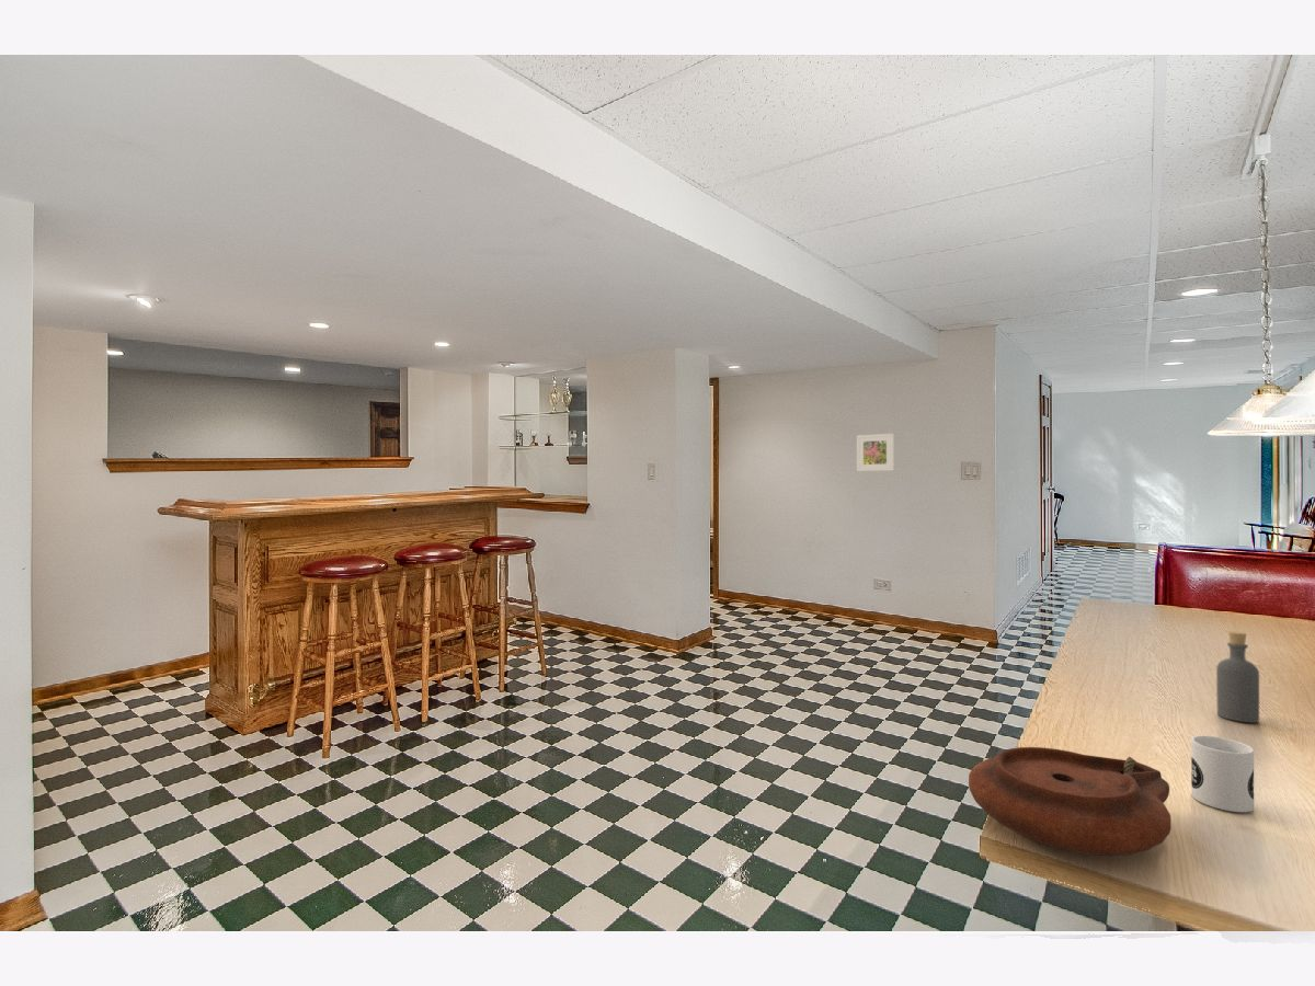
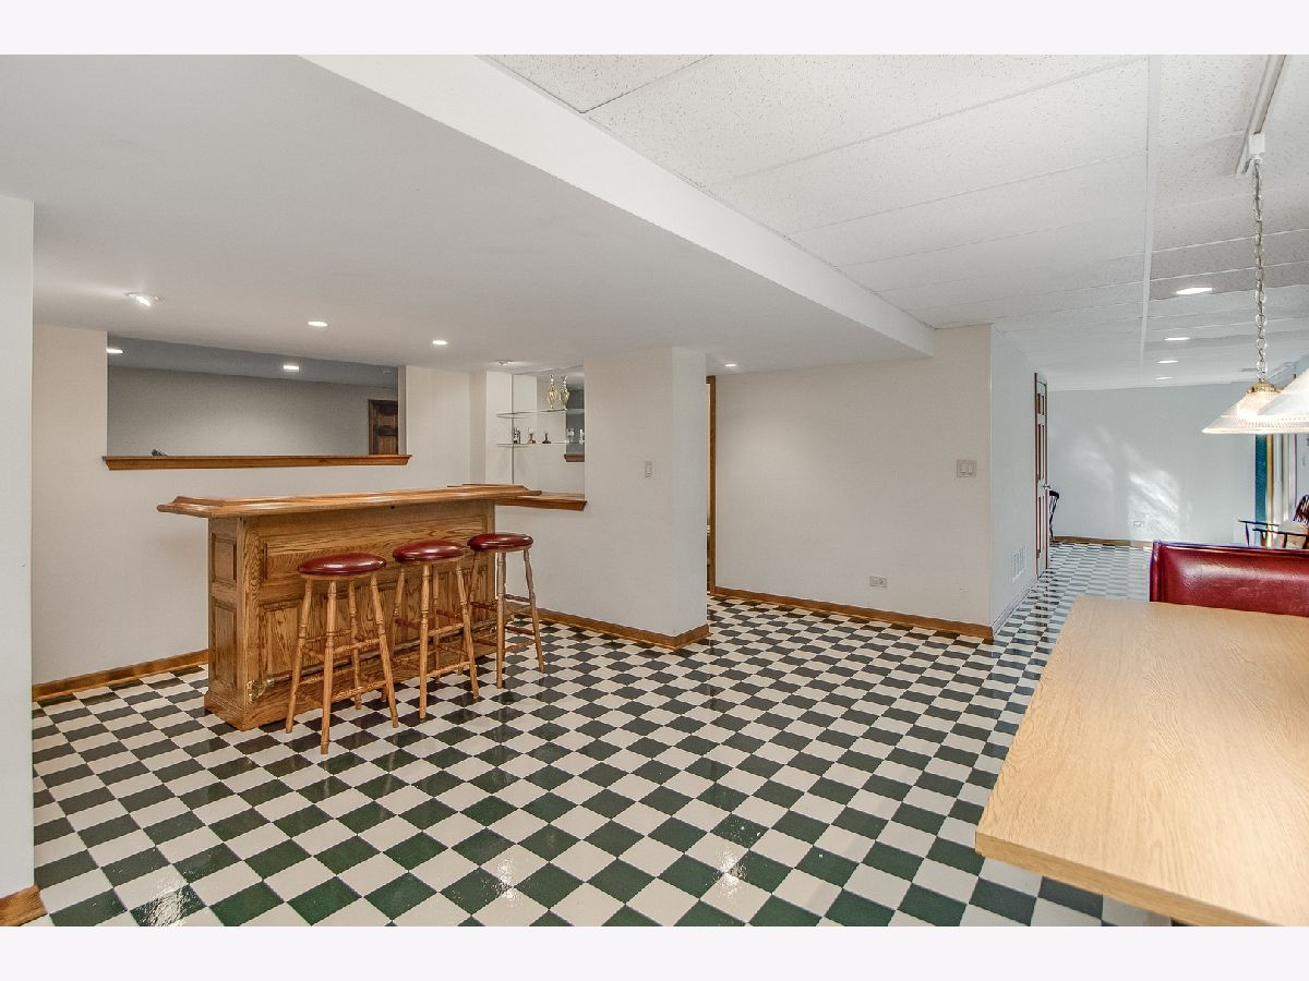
- bottle (1237, 675)
- plate (1076, 798)
- mug (1220, 768)
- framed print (874, 452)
